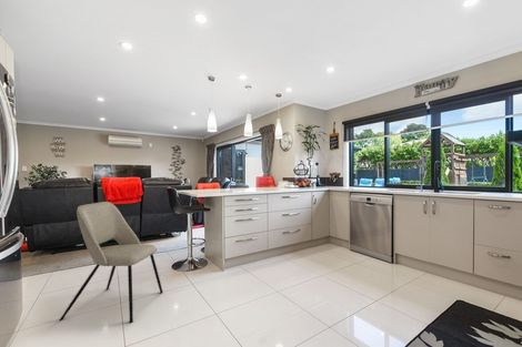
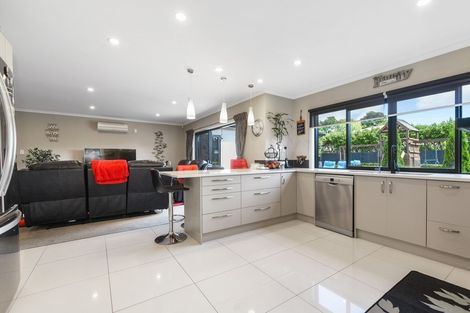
- dining chair (117, 253)
